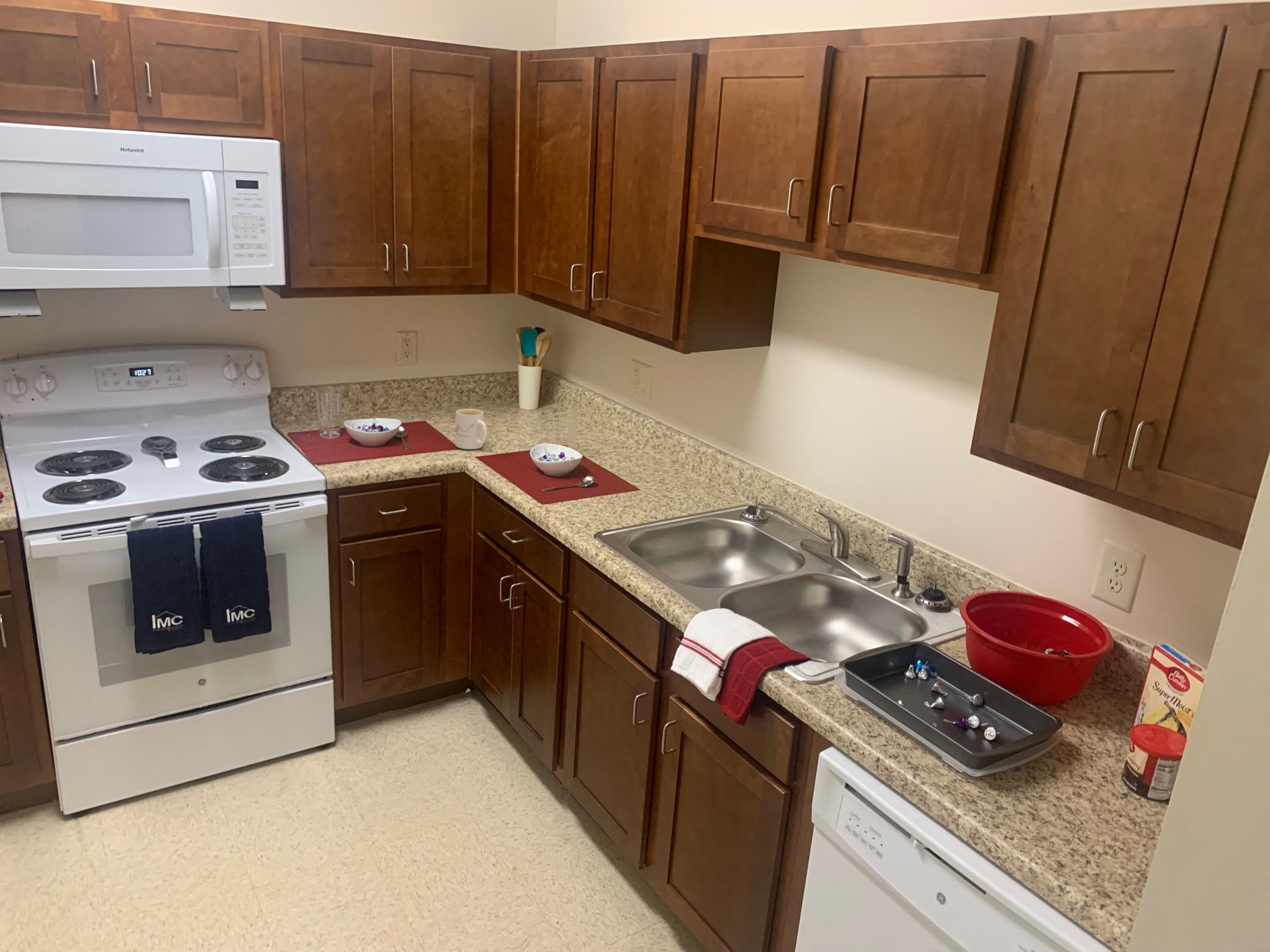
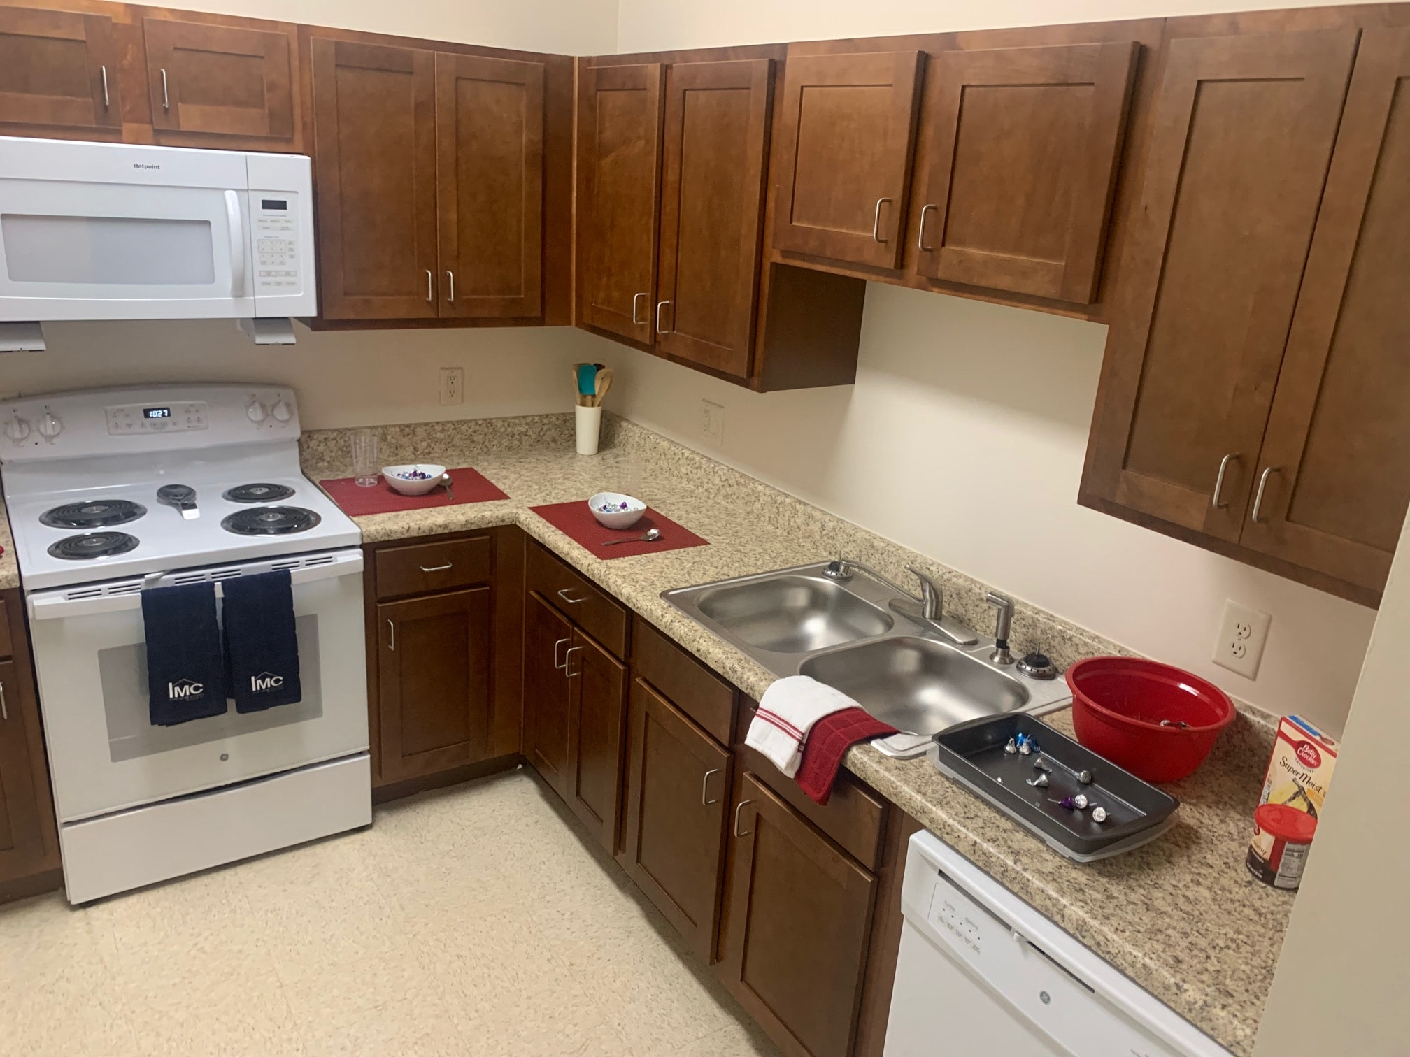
- mug (473, 430)
